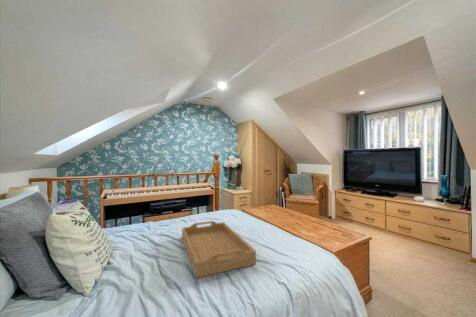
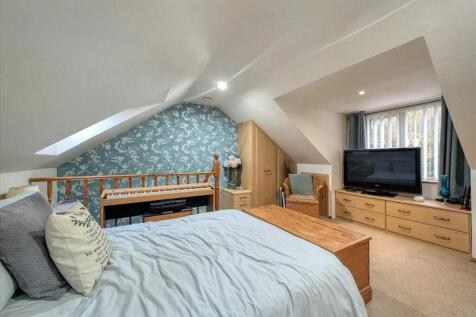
- serving tray (213, 241)
